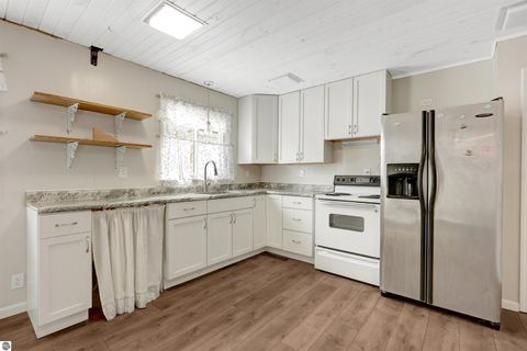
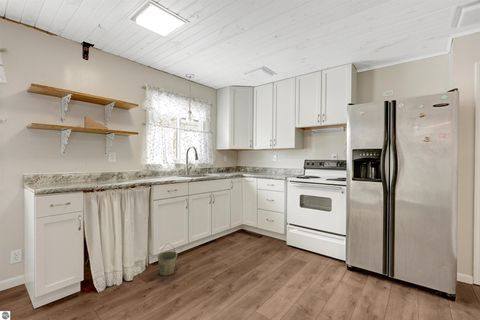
+ bucket (167, 257)
